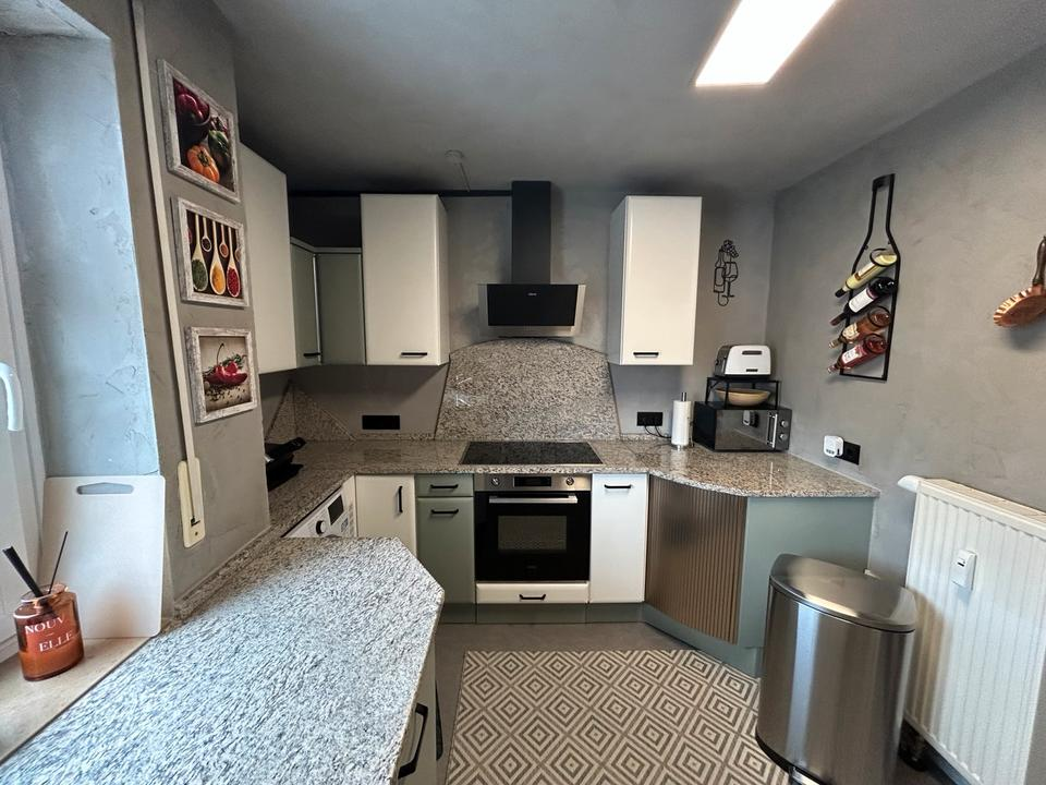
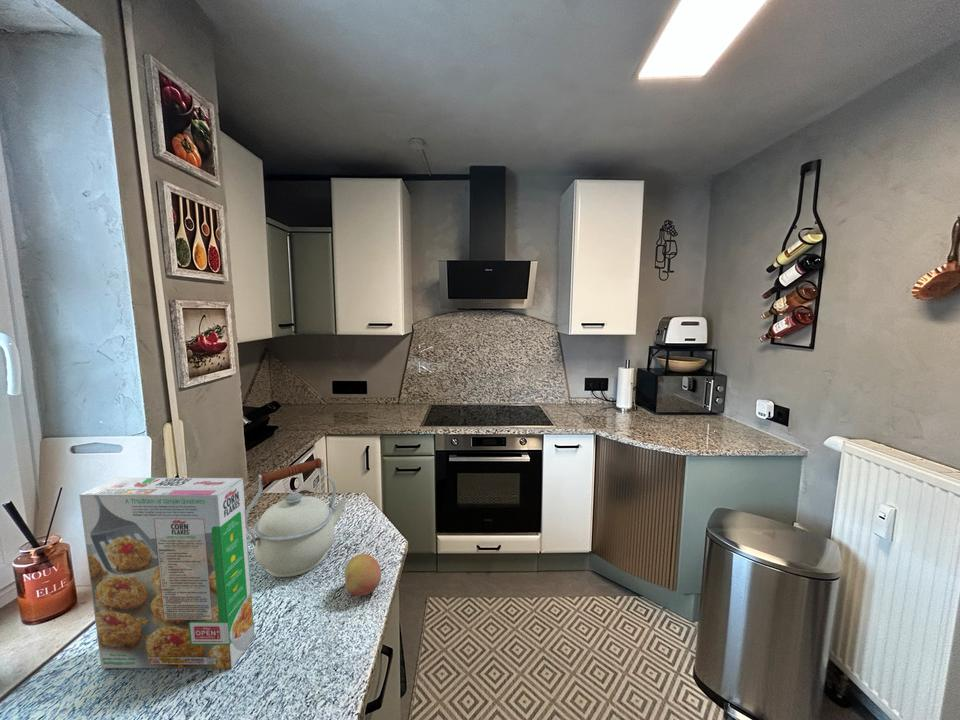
+ cereal box (173, 571)
+ fruit (362, 573)
+ kettle (300, 510)
